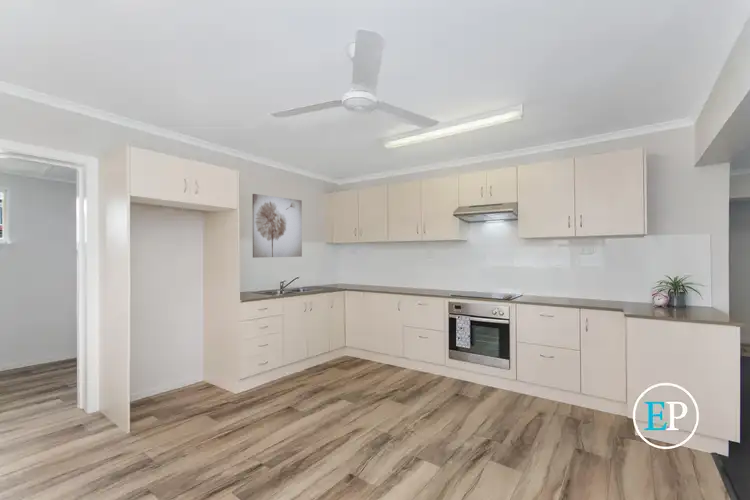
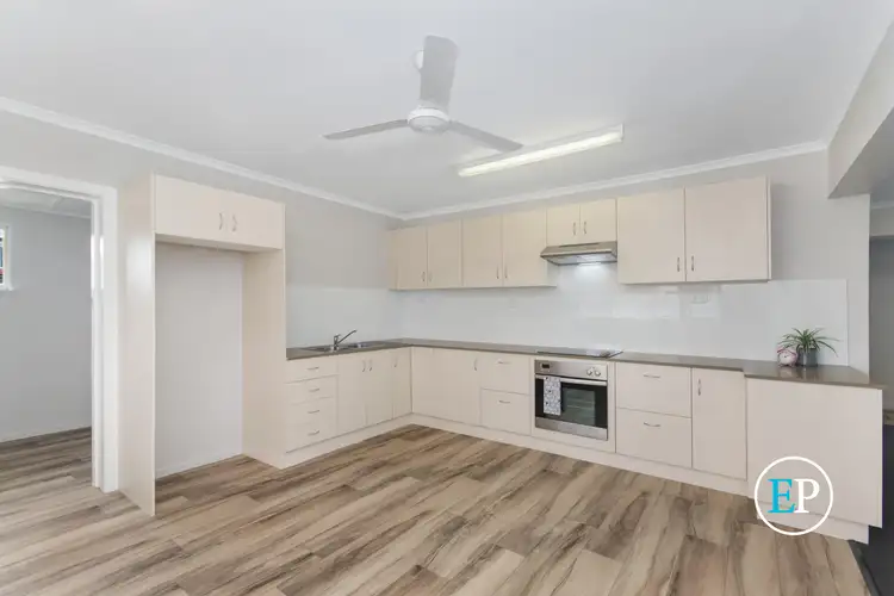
- wall art (278, 227)
